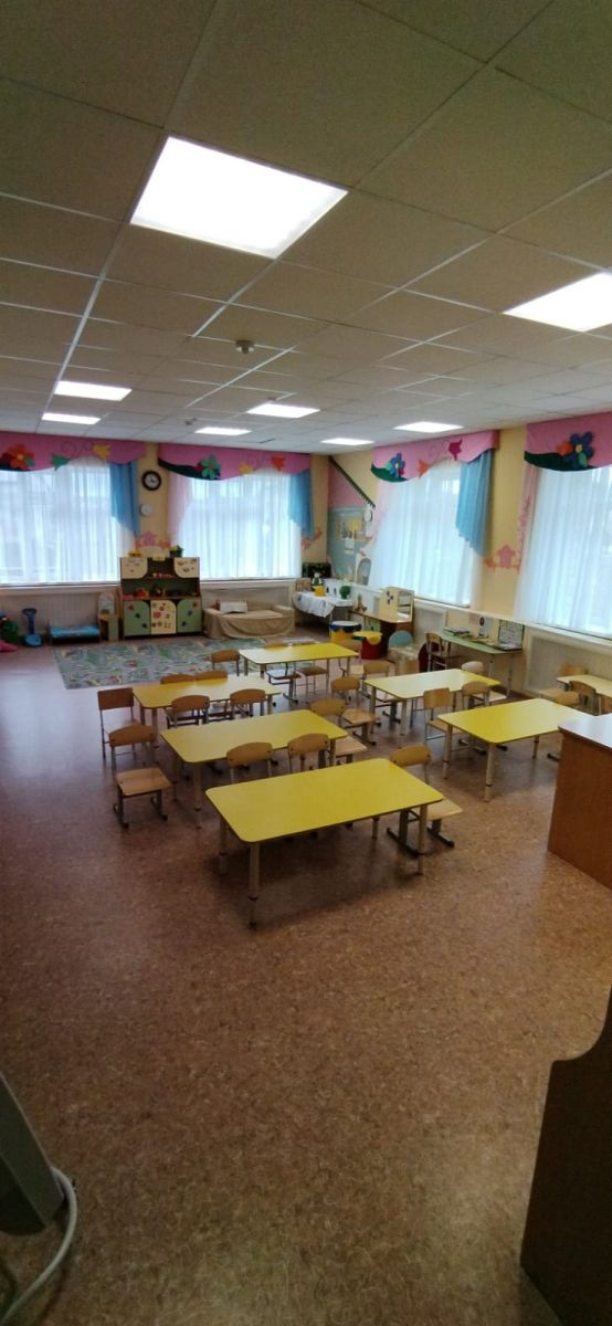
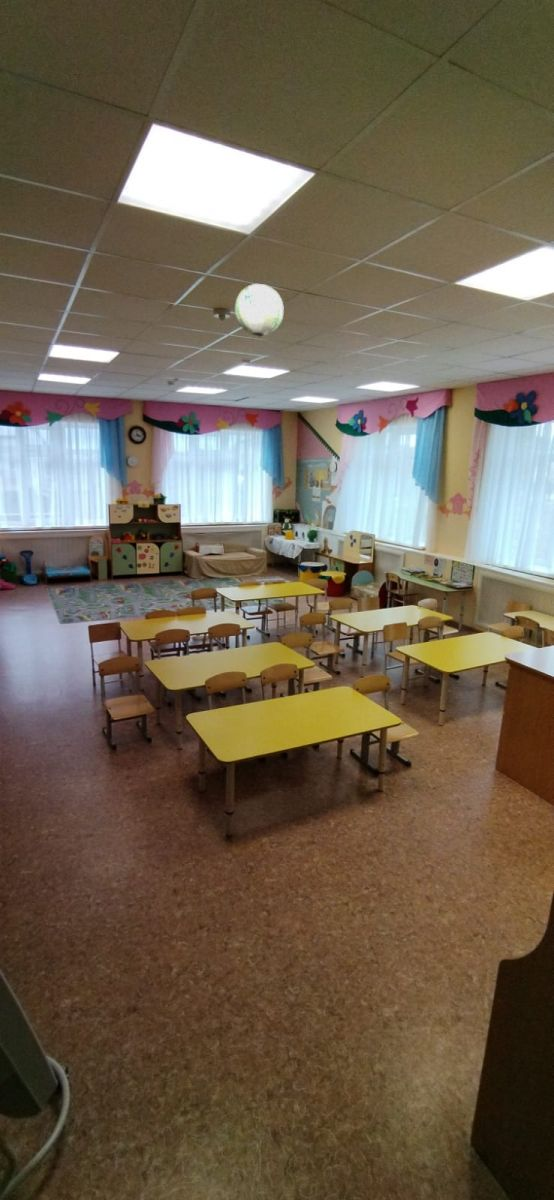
+ paper lantern (258, 310)
